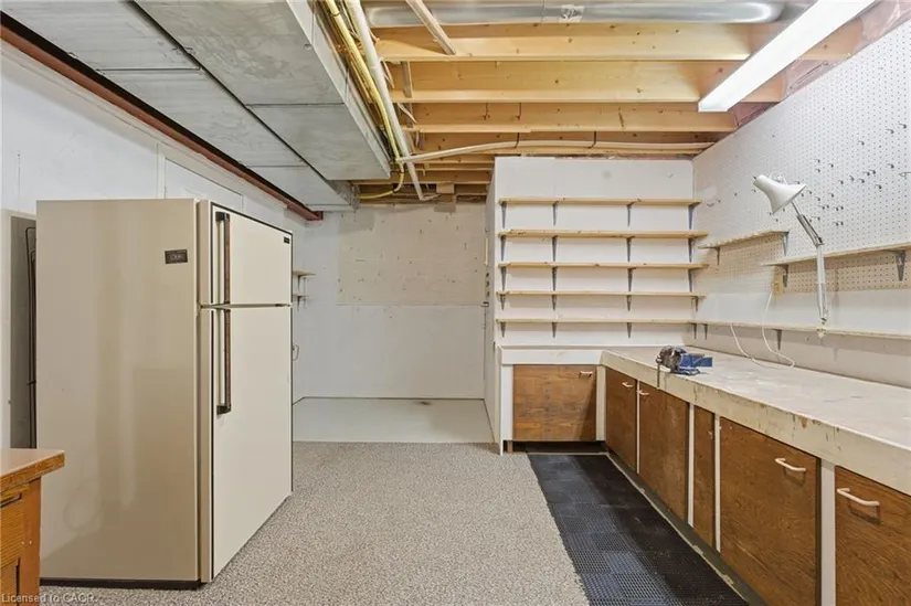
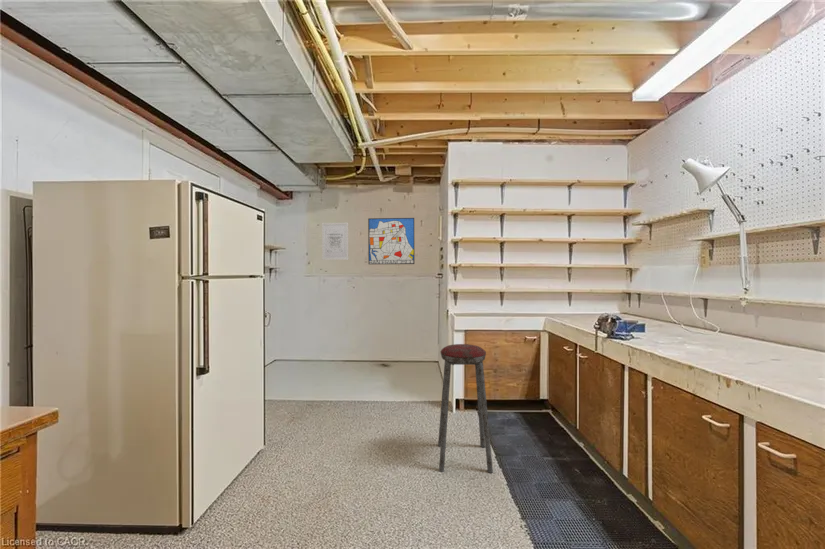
+ music stool (477, 399)
+ wall art (391, 241)
+ wall art (335, 241)
